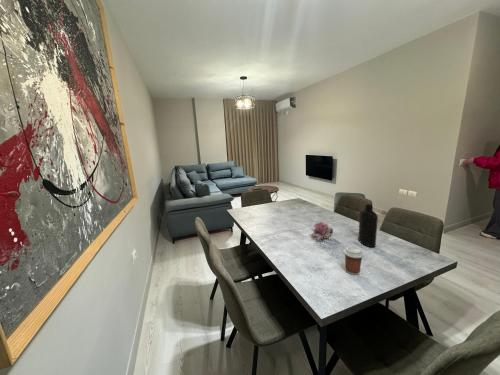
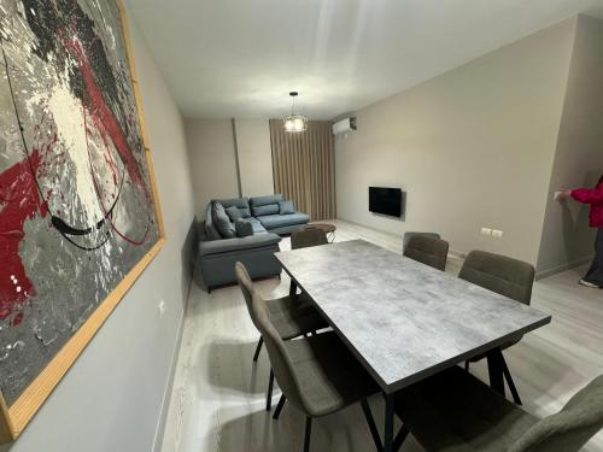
- flower (321, 231)
- coffee cup (353, 260)
- bottle (367, 224)
